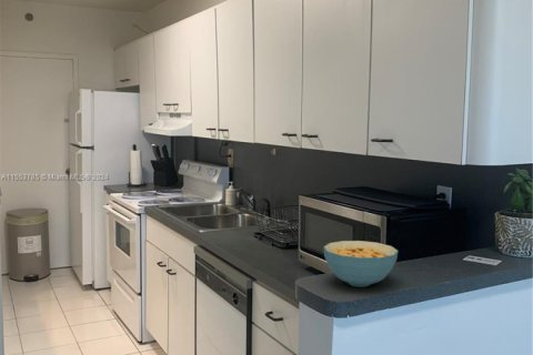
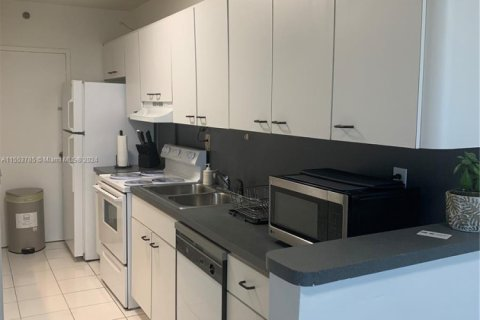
- cereal bowl (360, 265)
